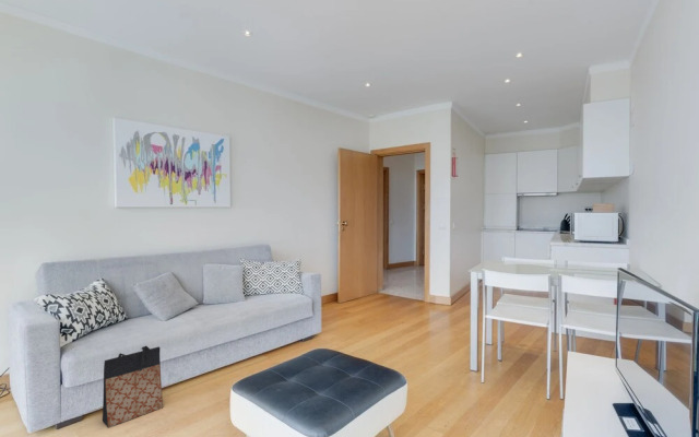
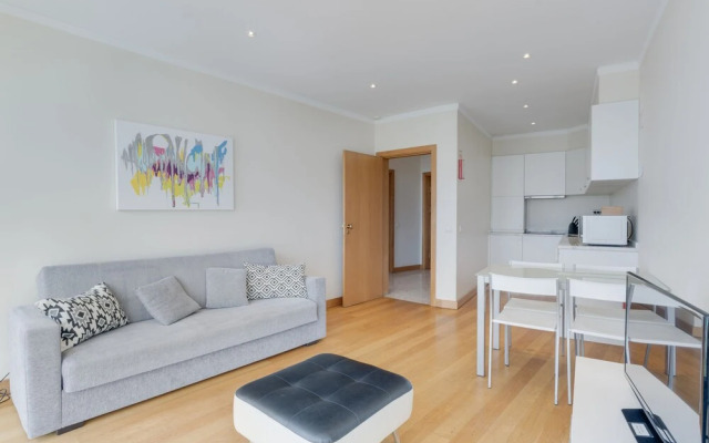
- bag (133, 380)
